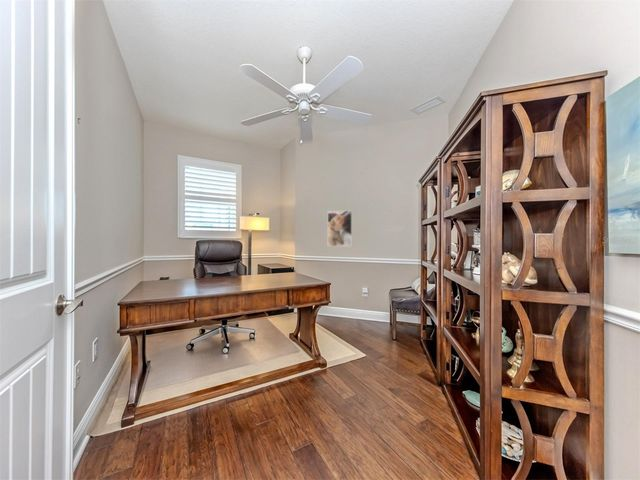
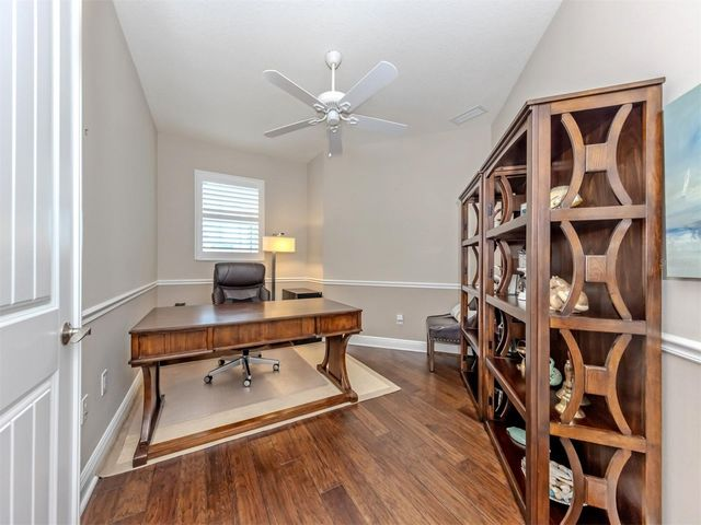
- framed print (339, 228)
